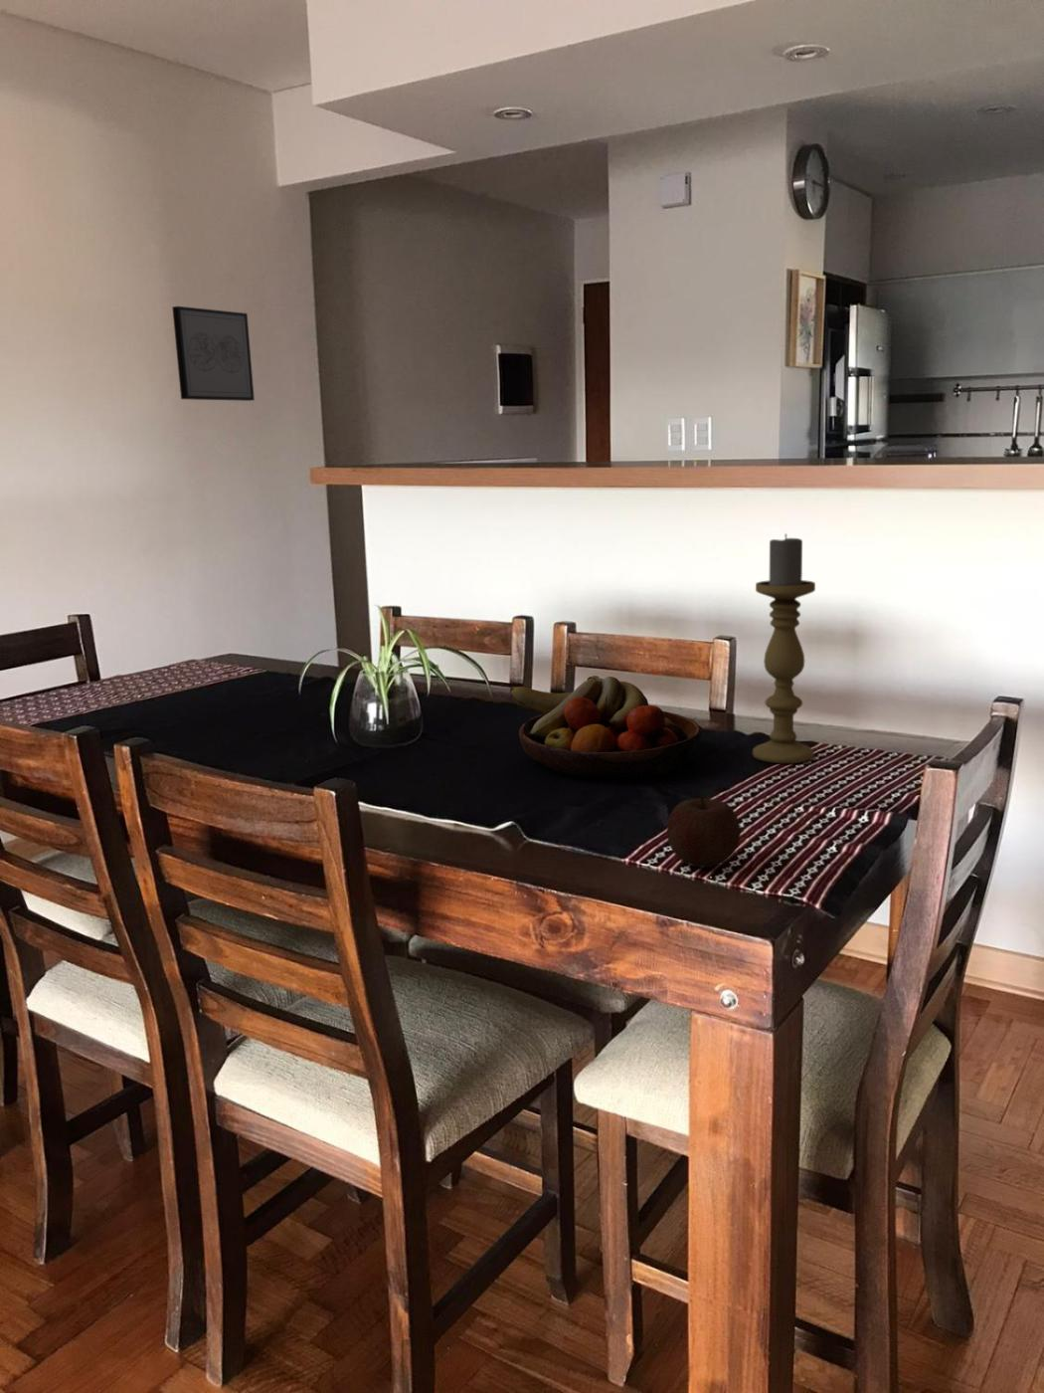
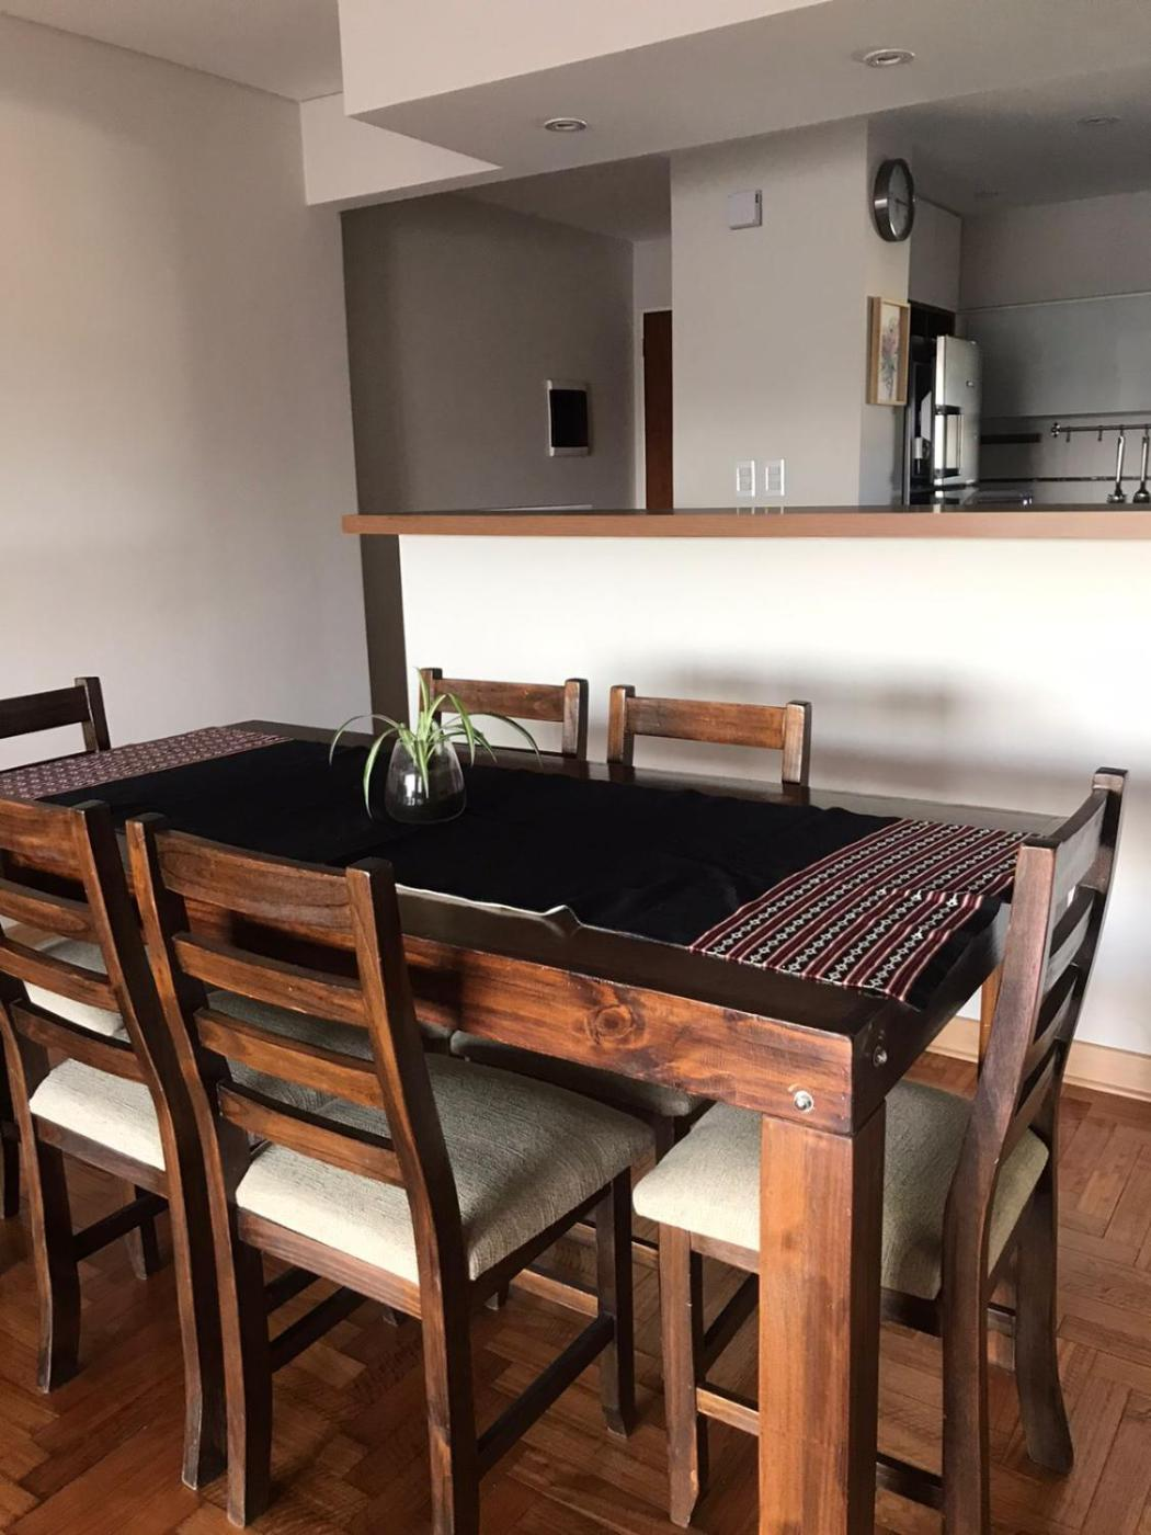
- apple (703, 829)
- candle holder (783, 647)
- fruit bowl (606, 721)
- wall art (215, 355)
